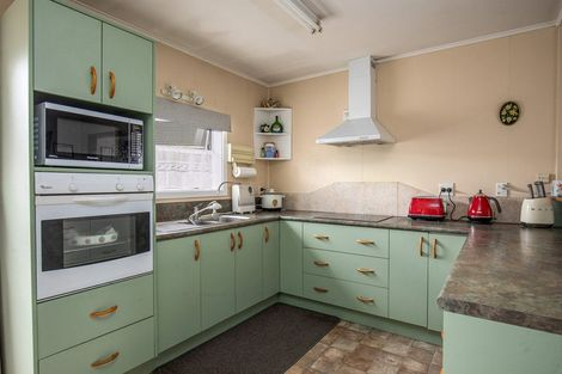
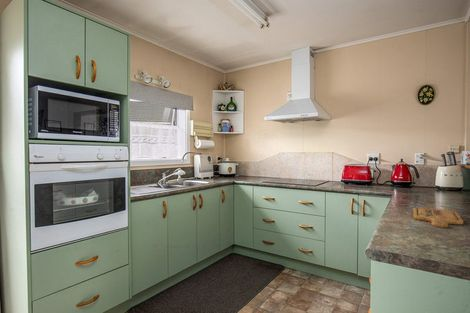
+ cutting board (436, 217)
